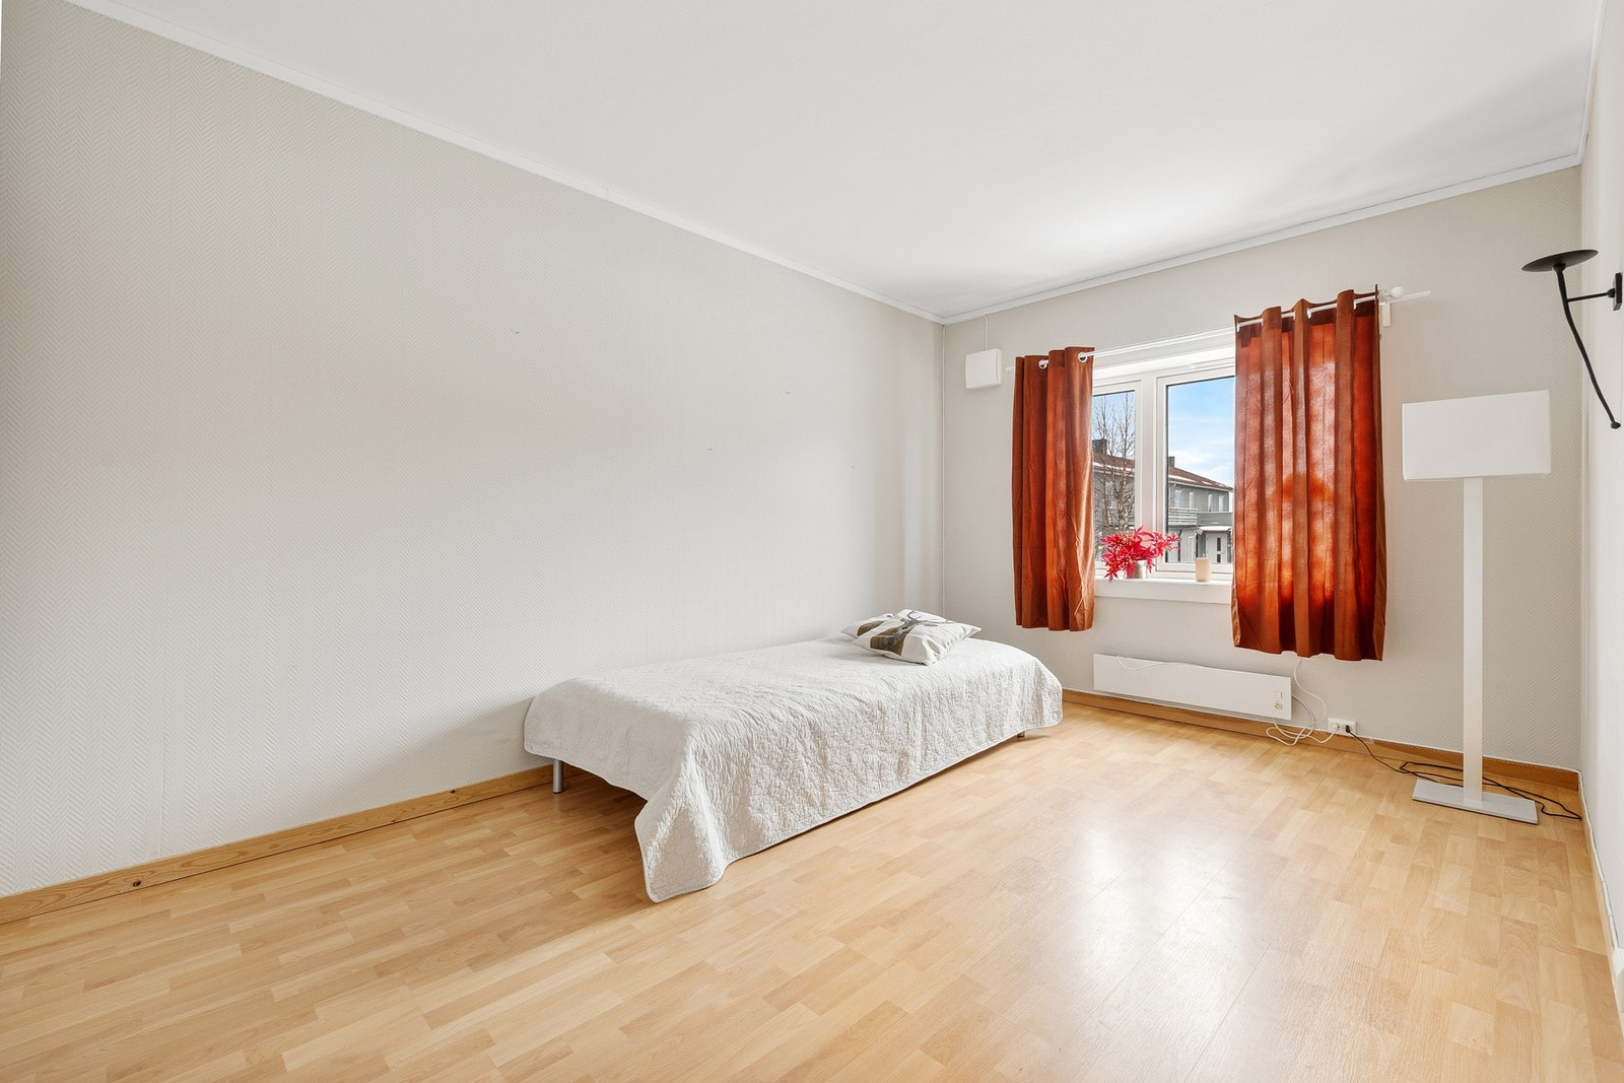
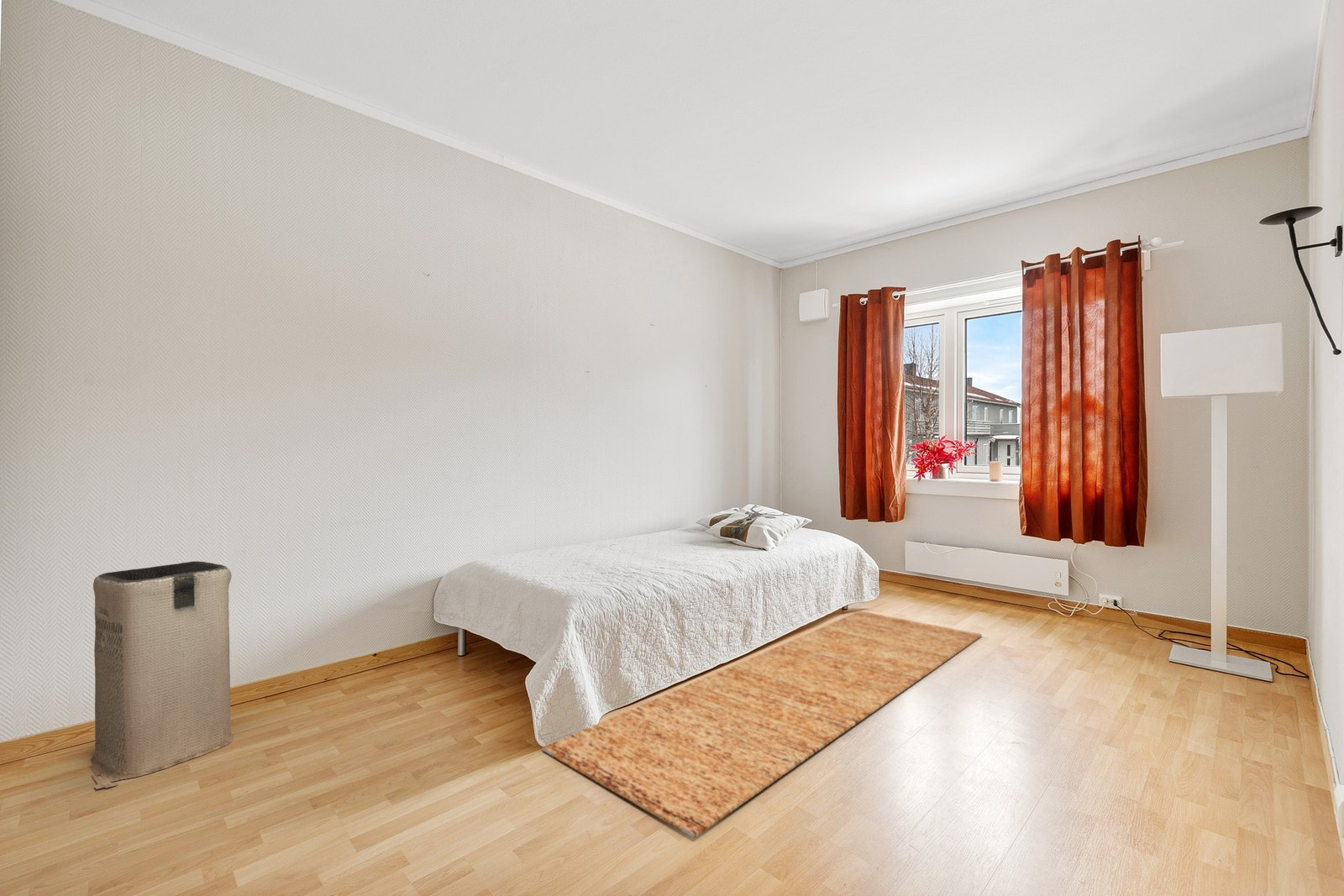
+ laundry basket (163, 658)
+ rug (810, 679)
